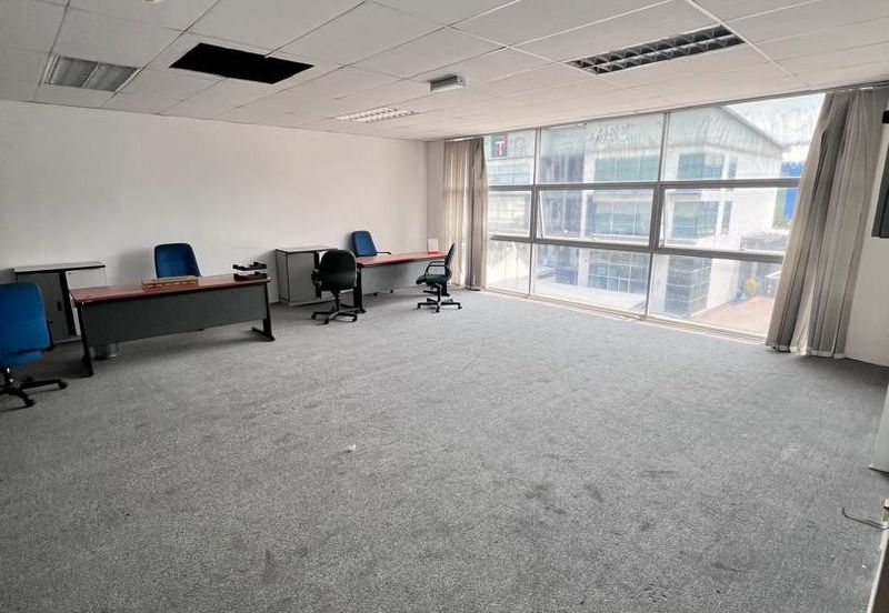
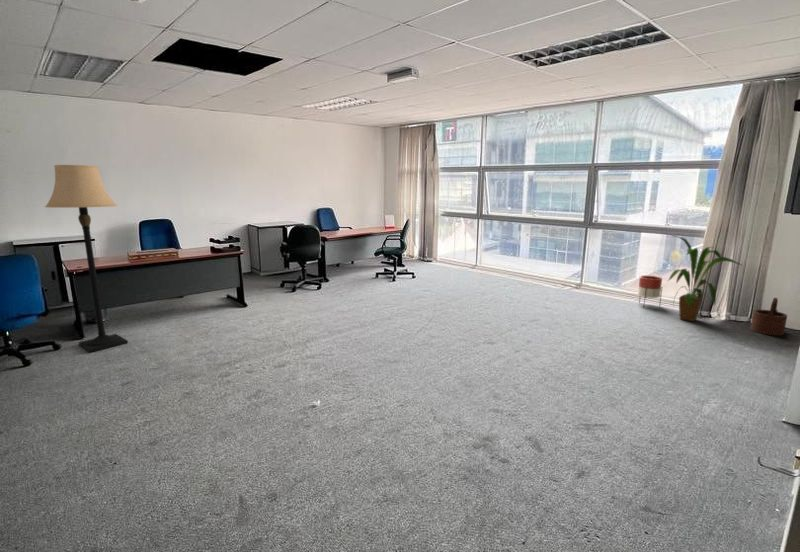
+ house plant (702, 280)
+ lamp (90, 258)
+ planter (648, 291)
+ wooden bucket (769, 314)
